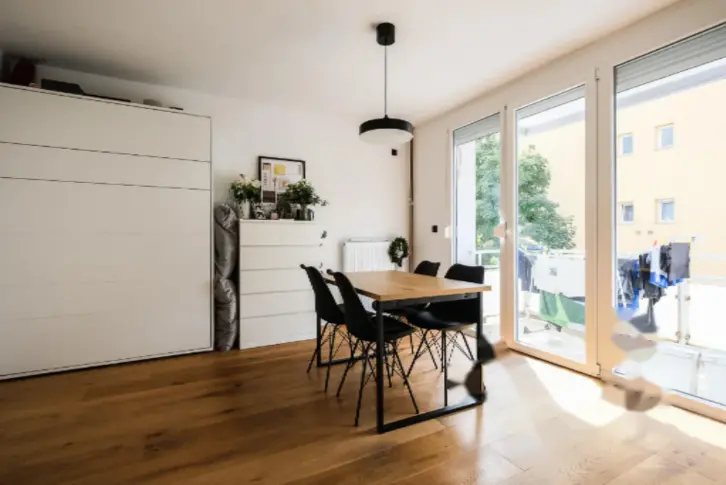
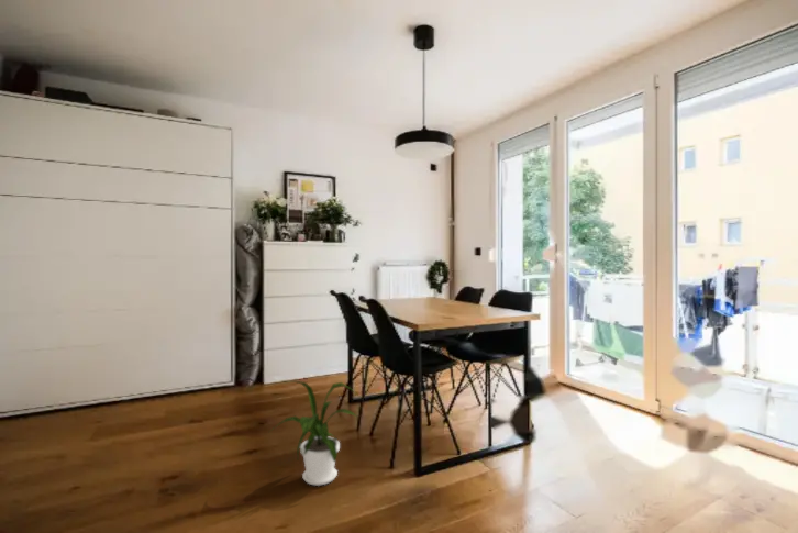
+ house plant (318, 427)
